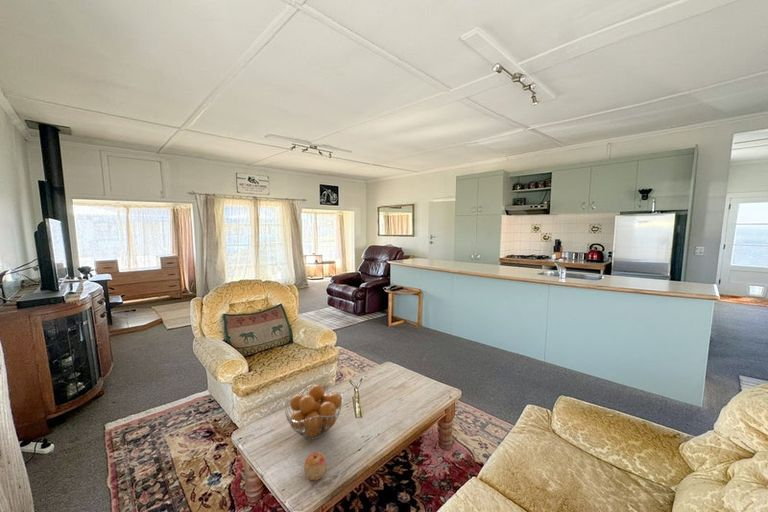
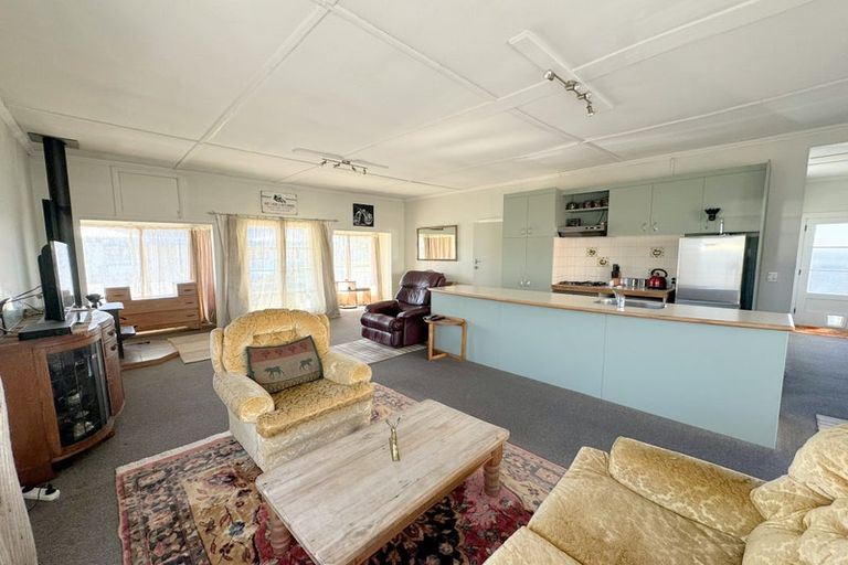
- apple (315, 465)
- fruit basket (314, 411)
